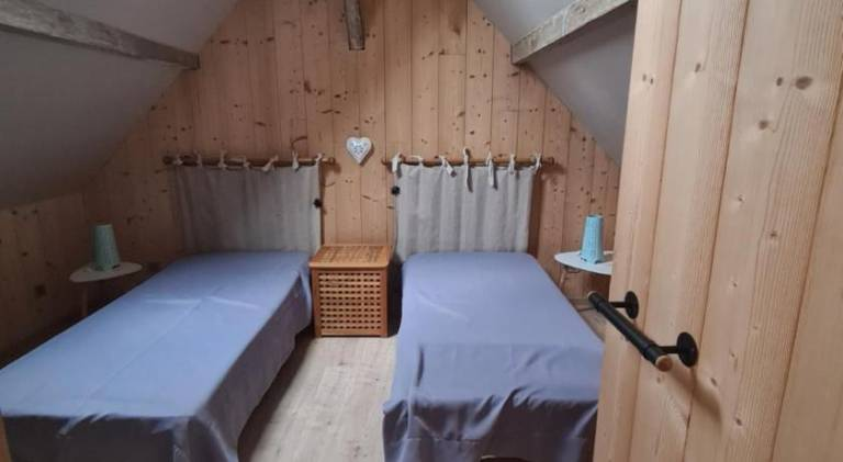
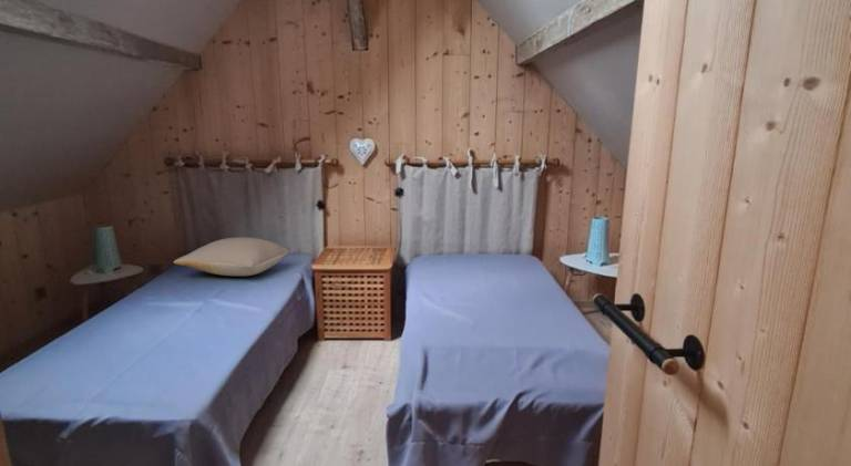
+ pillow (234, 256)
